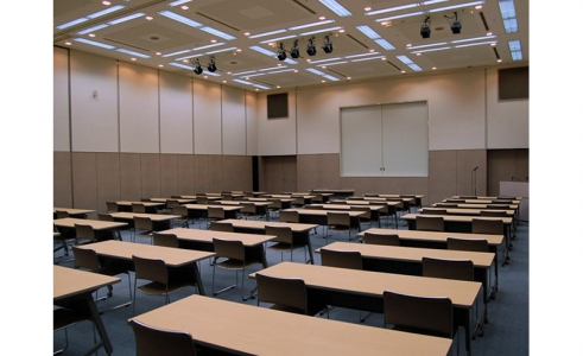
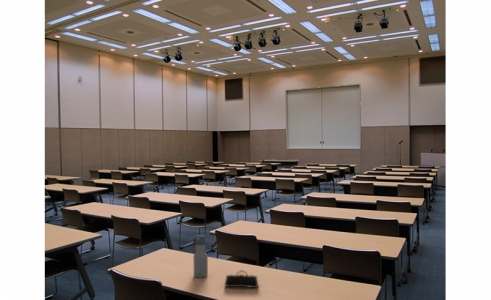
+ pencil case (241, 278)
+ water bottle (200, 255)
